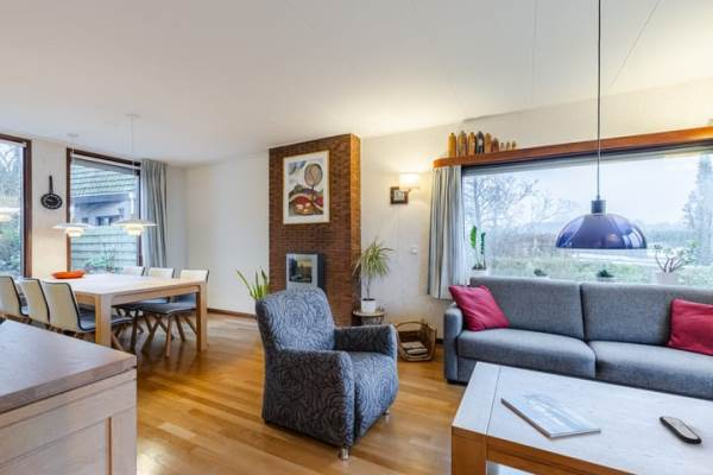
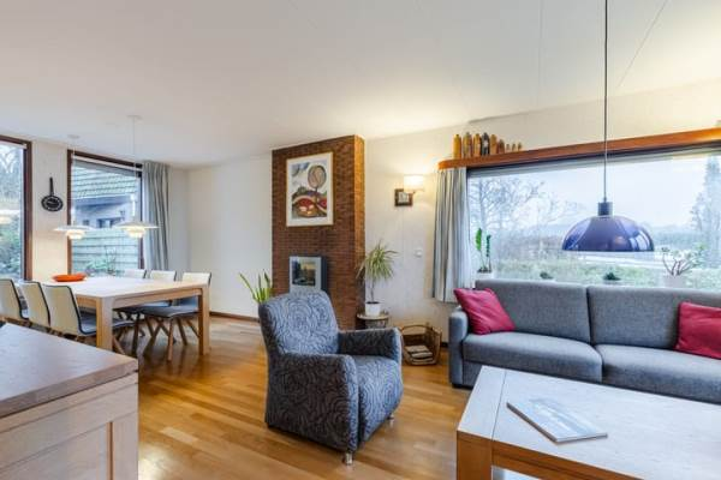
- remote control (680, 429)
